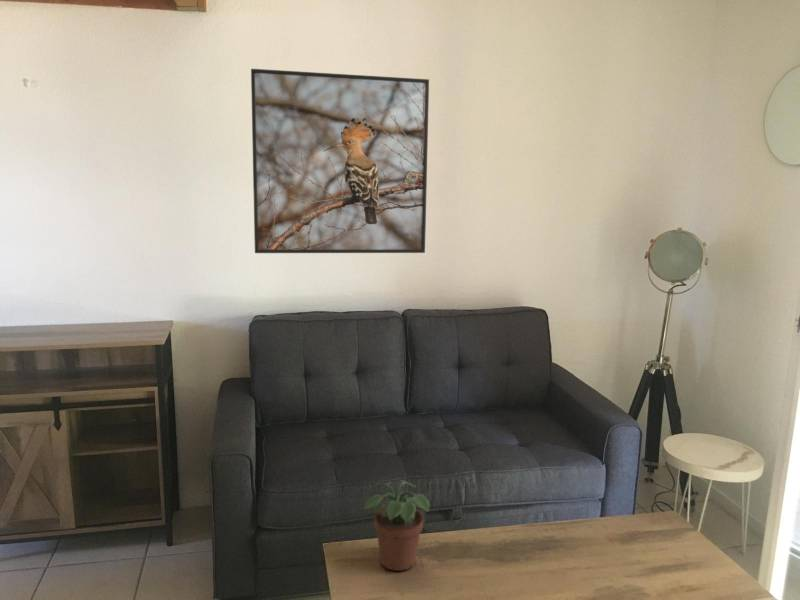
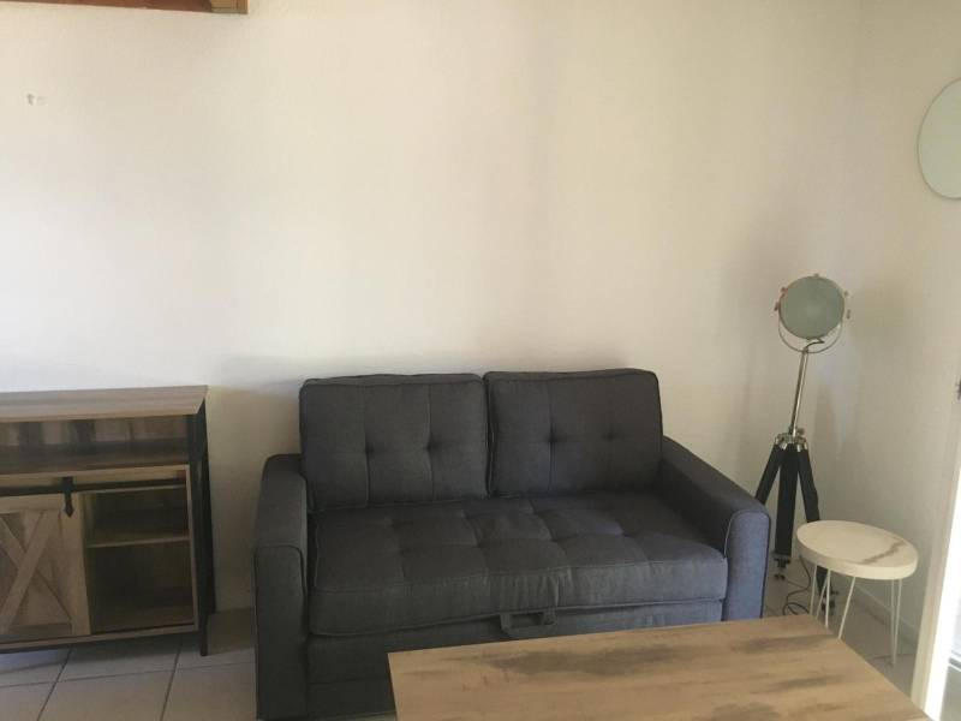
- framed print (342, 165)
- potted plant (396, 525)
